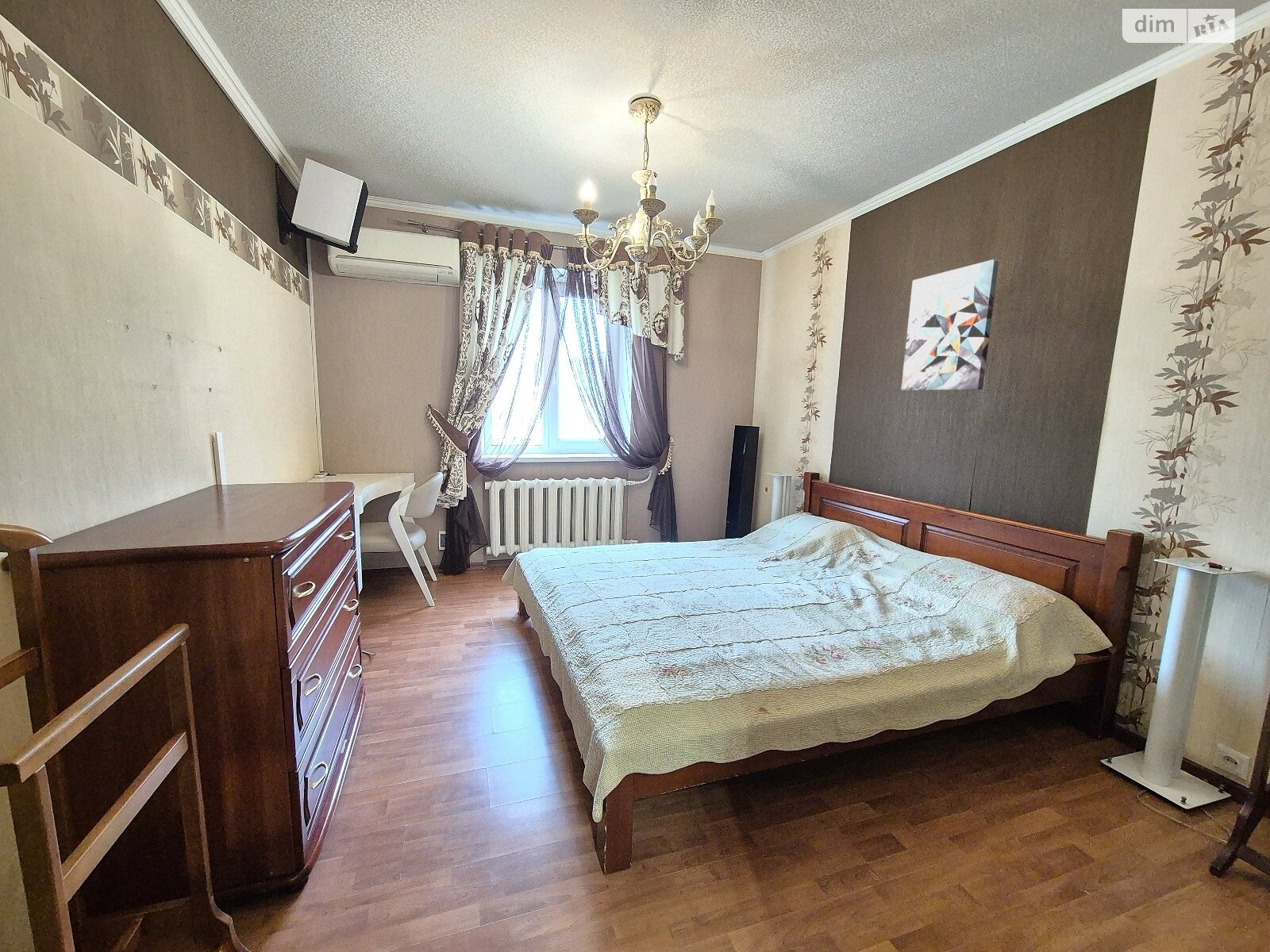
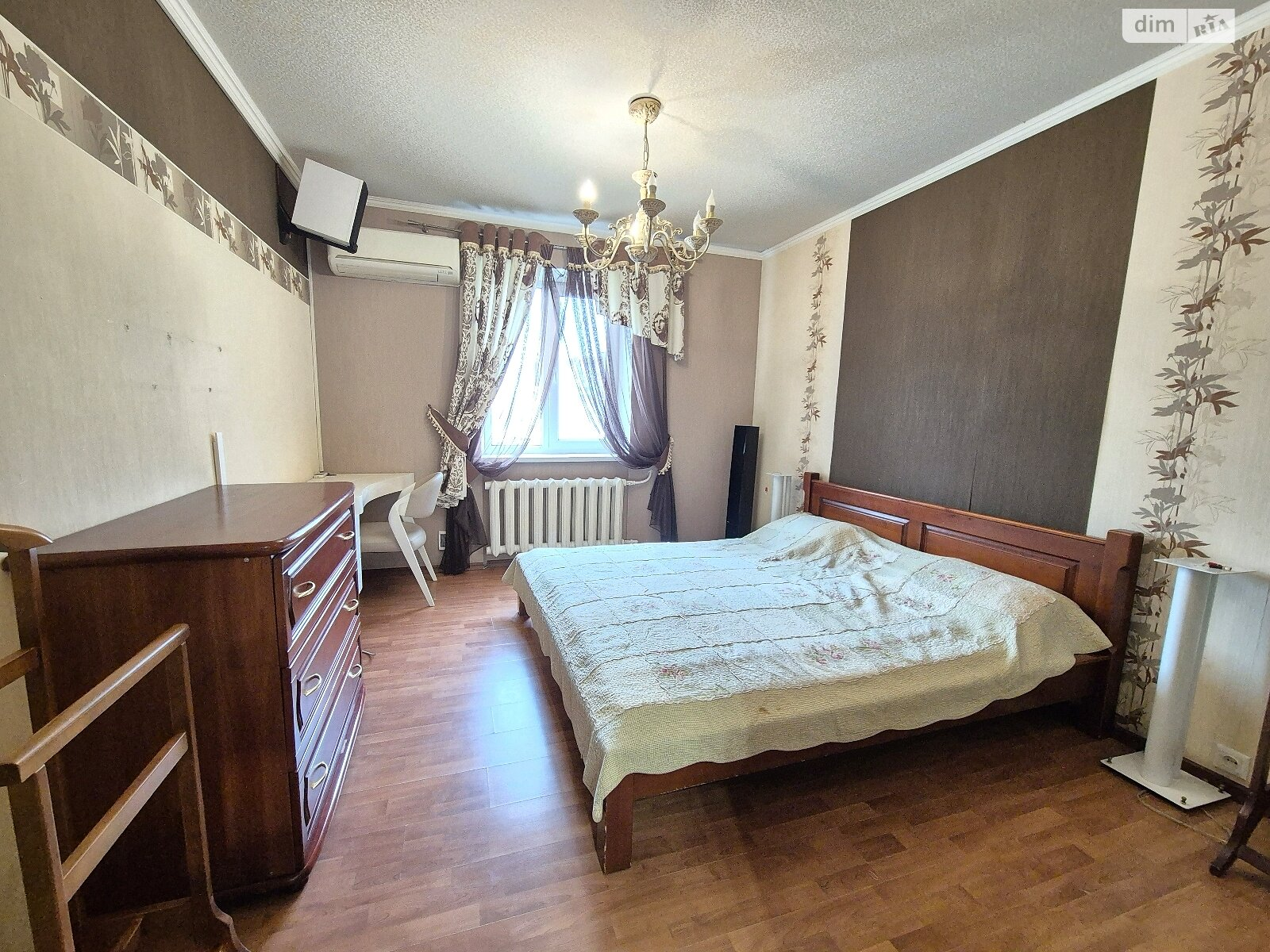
- wall art (945, 331)
